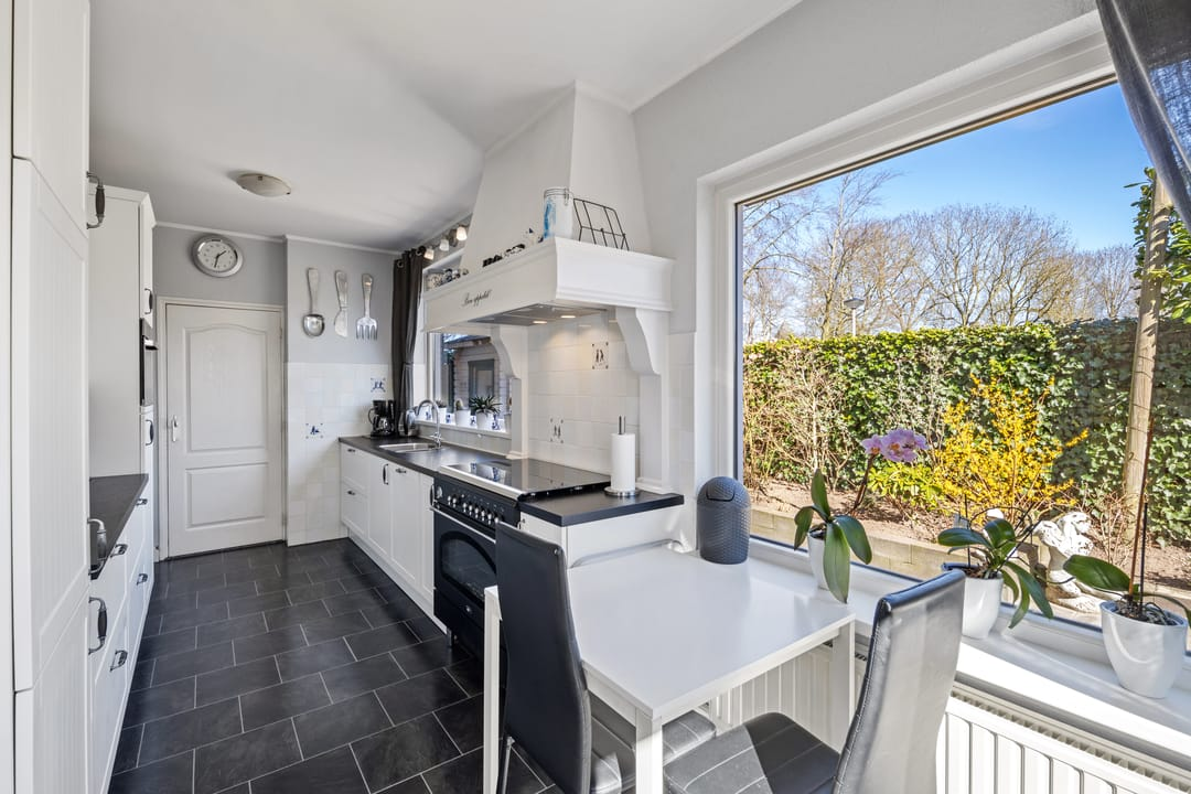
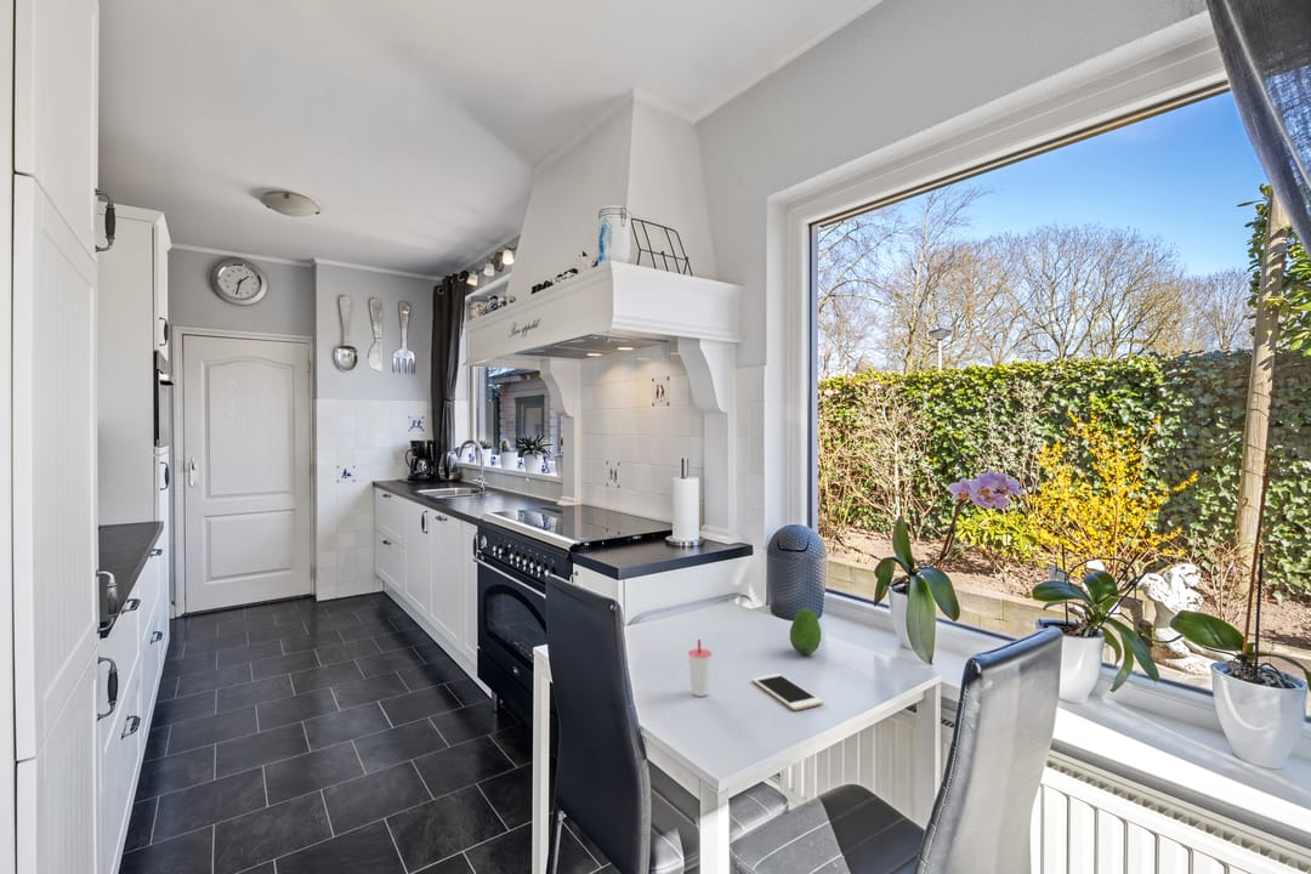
+ fruit (805, 630)
+ cell phone (785, 691)
+ cup (699, 665)
